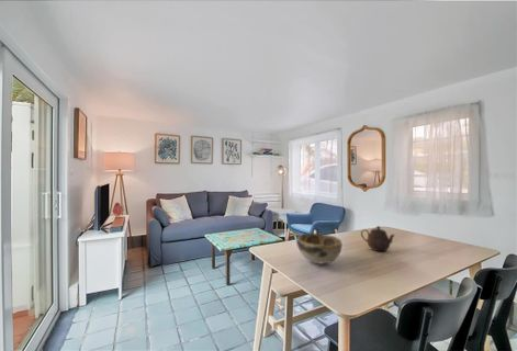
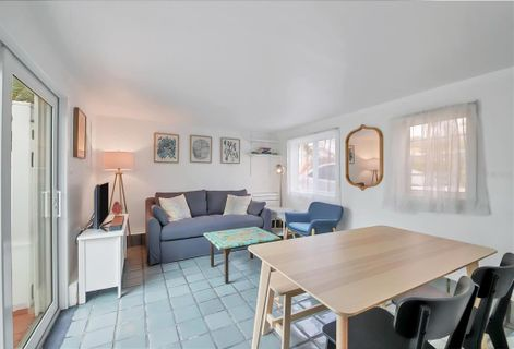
- decorative bowl (318, 249)
- teapot (376, 237)
